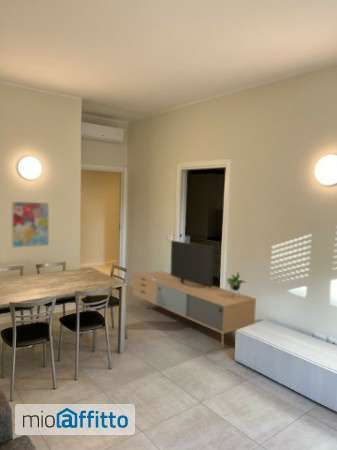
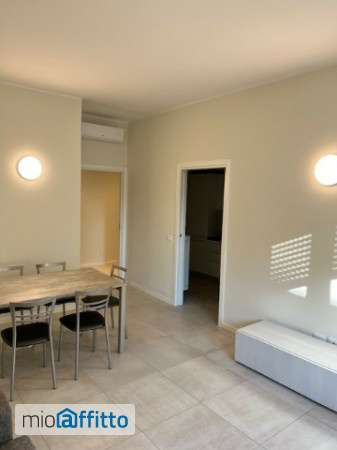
- media console (187, 283)
- wall art (30, 224)
